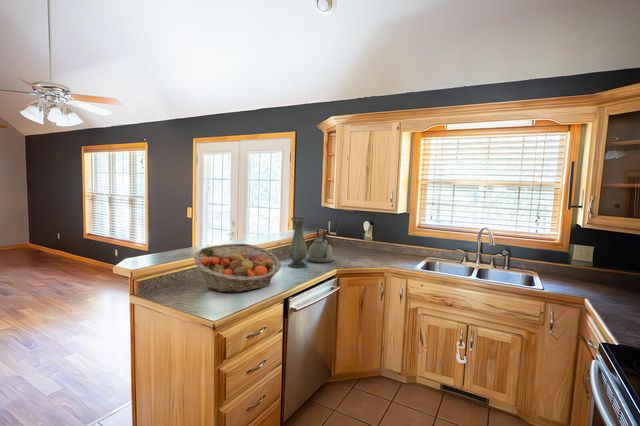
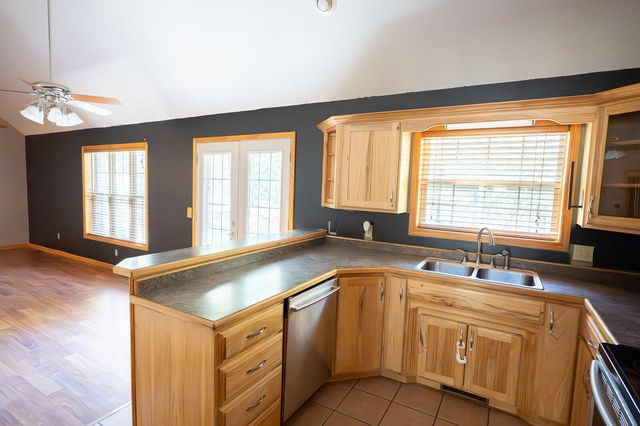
- fruit basket (238, 266)
- kettle (322, 244)
- vase (298, 241)
